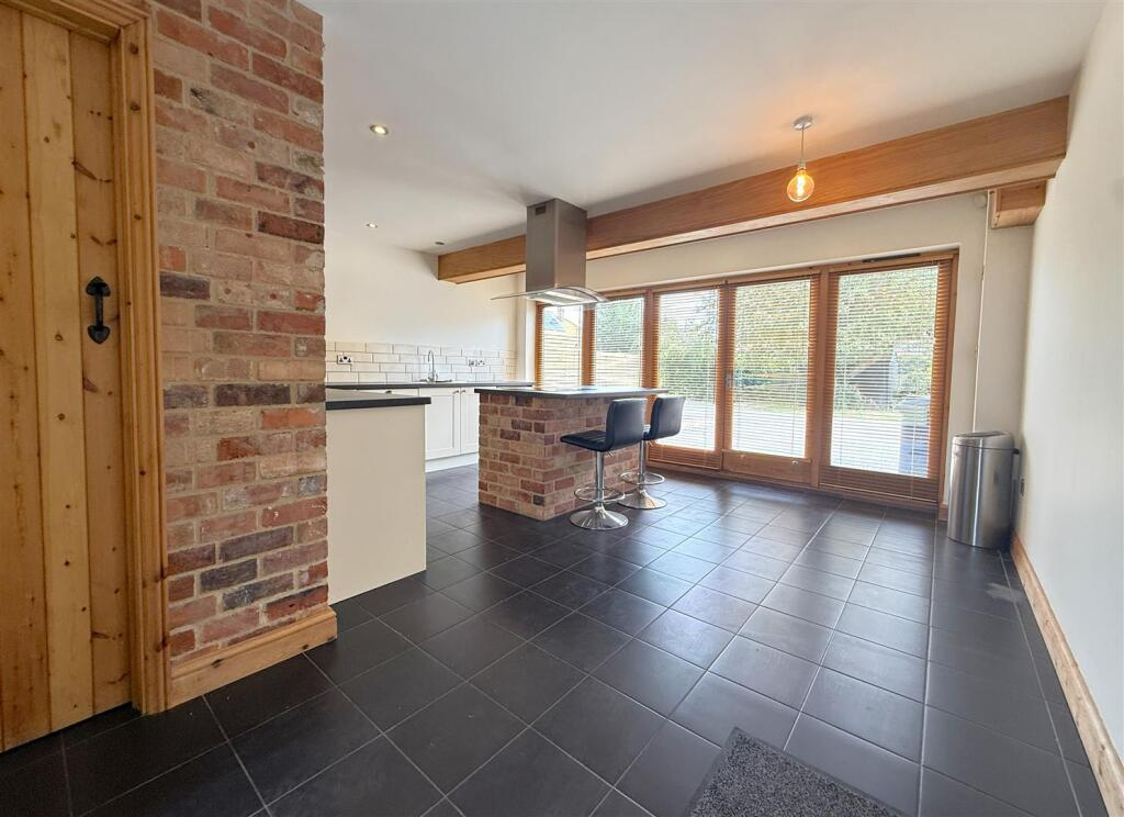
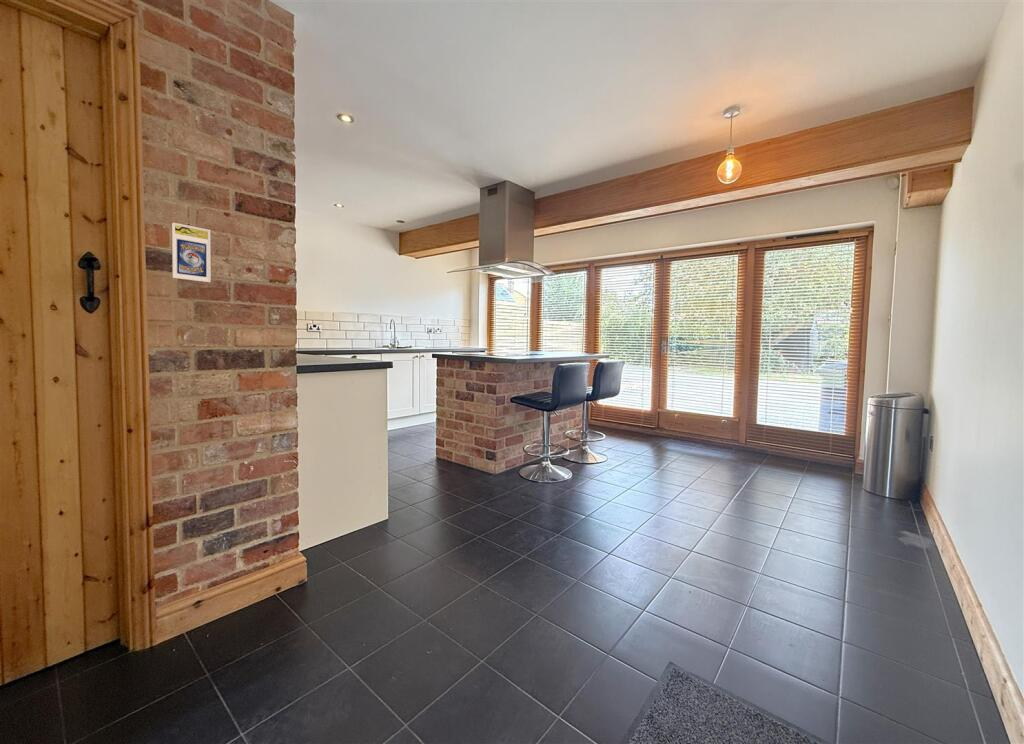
+ trading card display case (191, 253)
